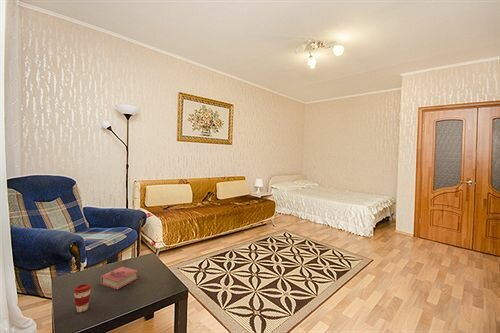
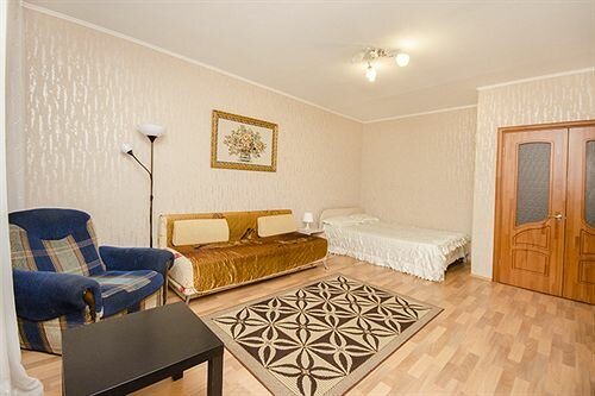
- coffee cup (82, 298)
- book (119, 277)
